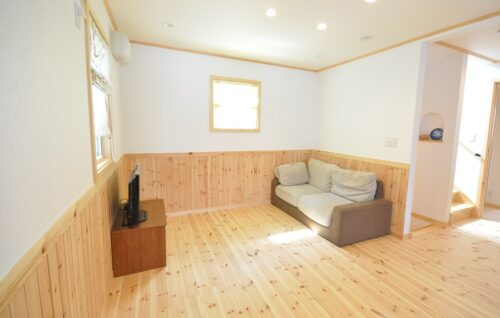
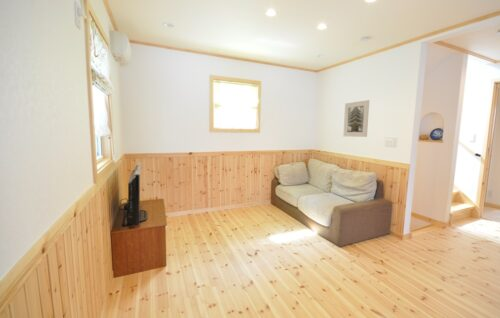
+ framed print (355, 119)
